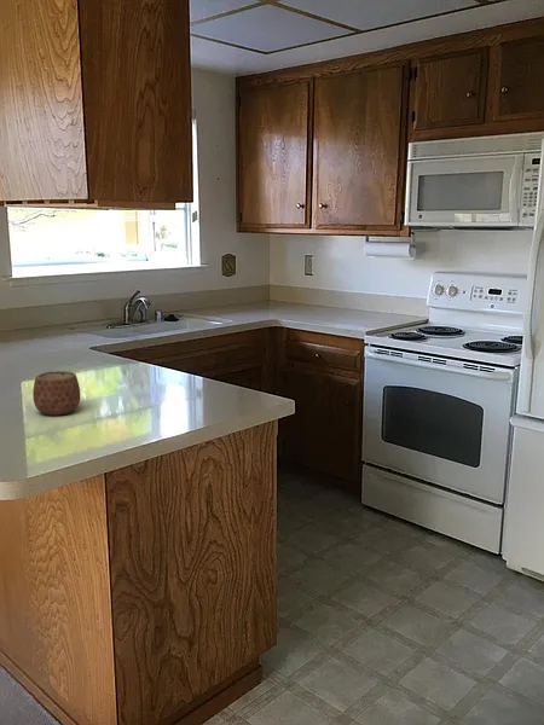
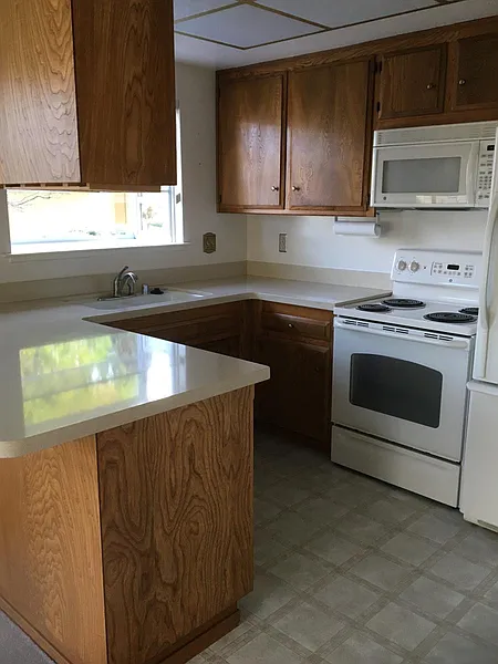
- mug (59, 390)
